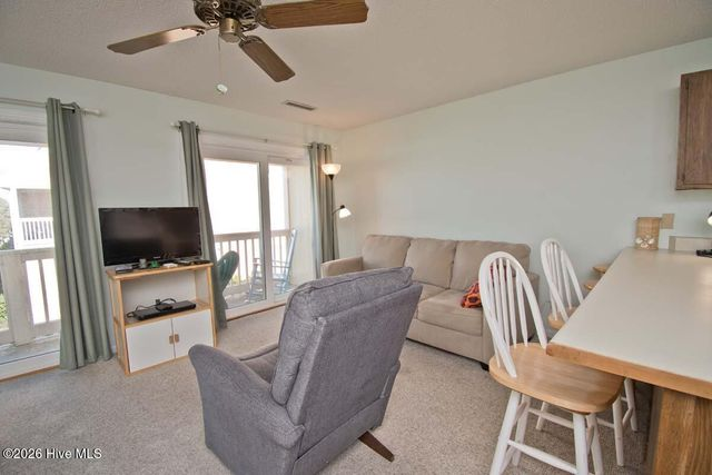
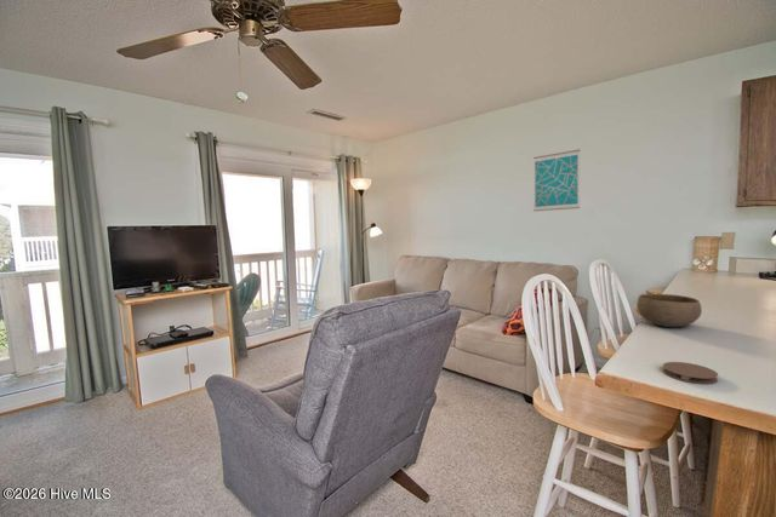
+ bowl (667, 311)
+ coaster (689, 372)
+ wall art (555, 182)
